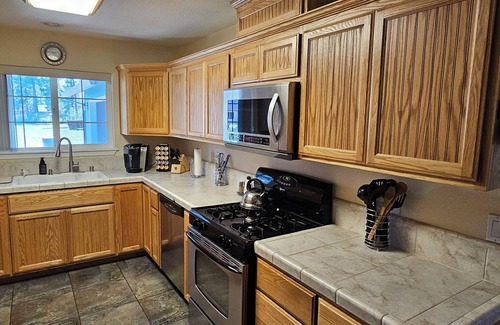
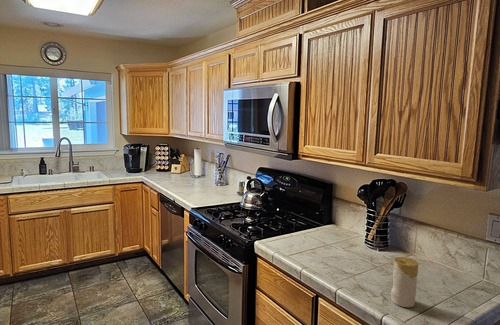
+ candle (404, 281)
